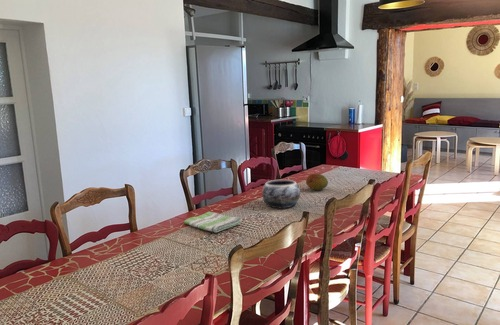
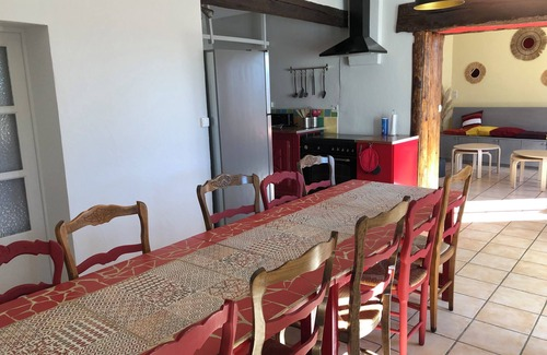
- fruit (317, 181)
- dish towel (212, 220)
- decorative bowl (281, 193)
